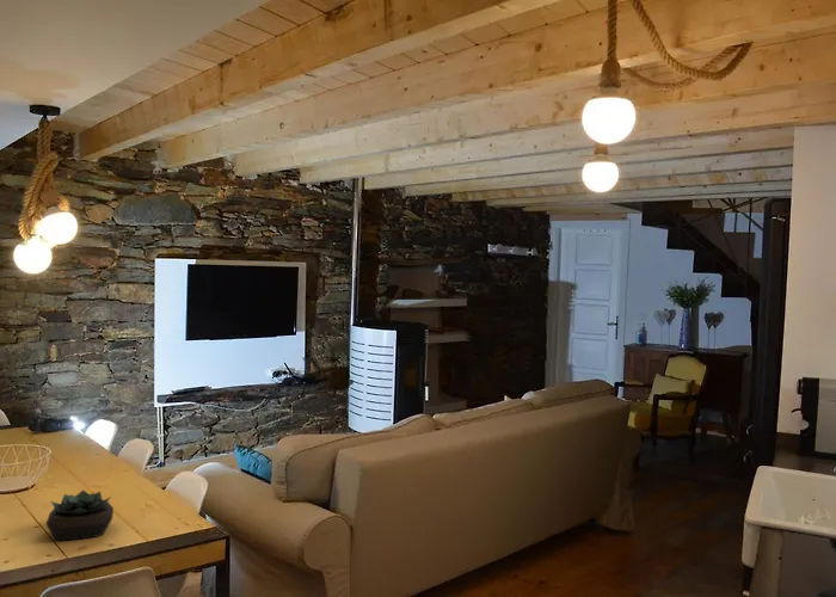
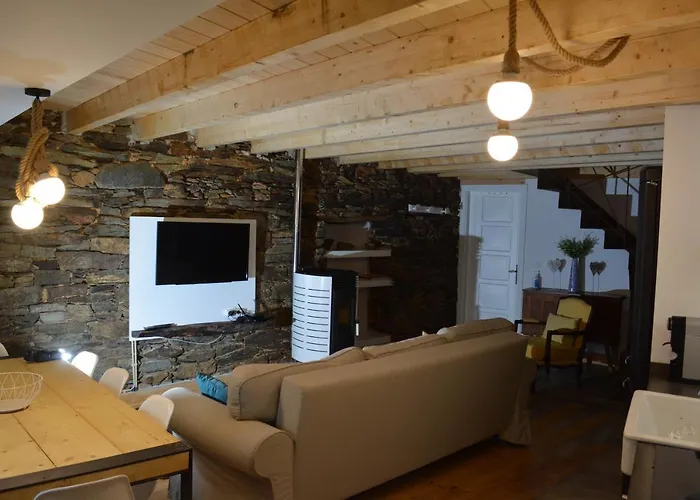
- succulent plant (80, 512)
